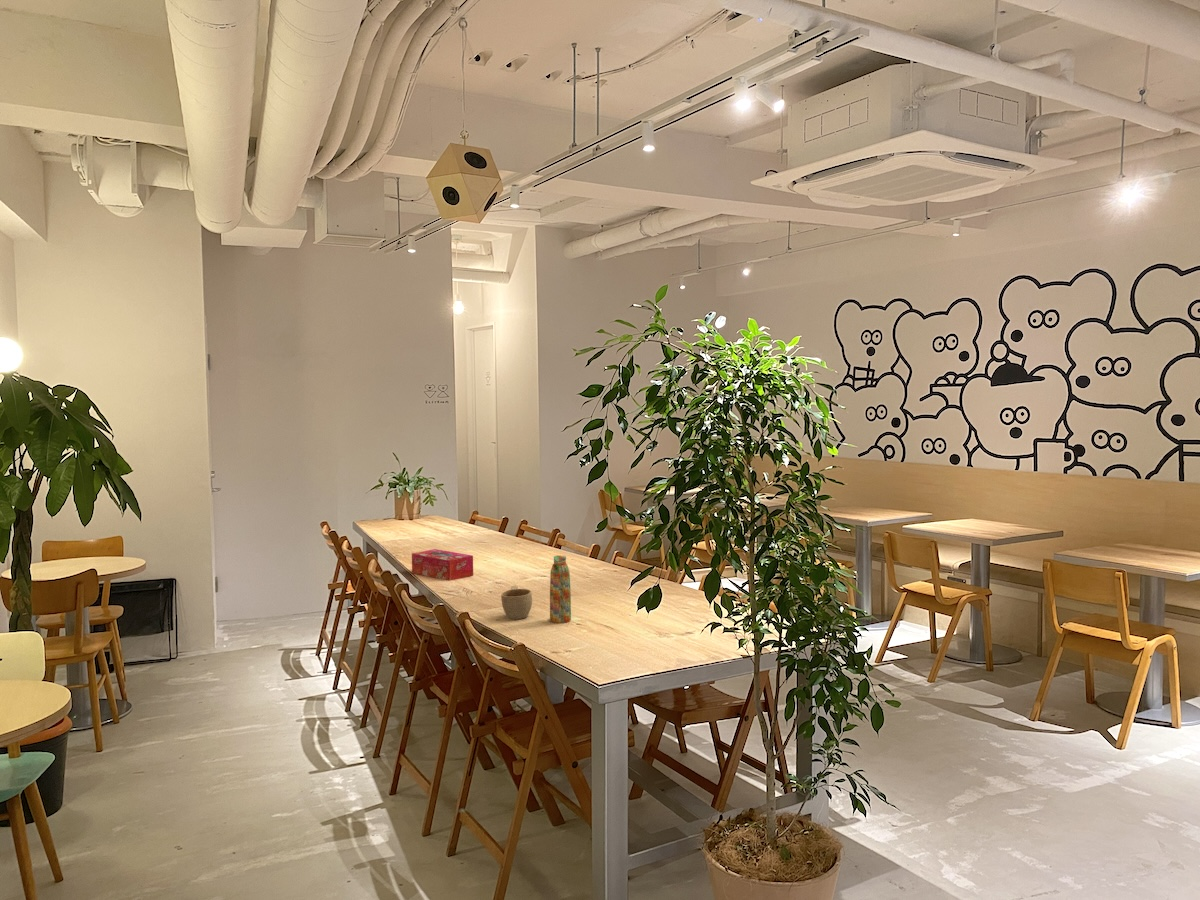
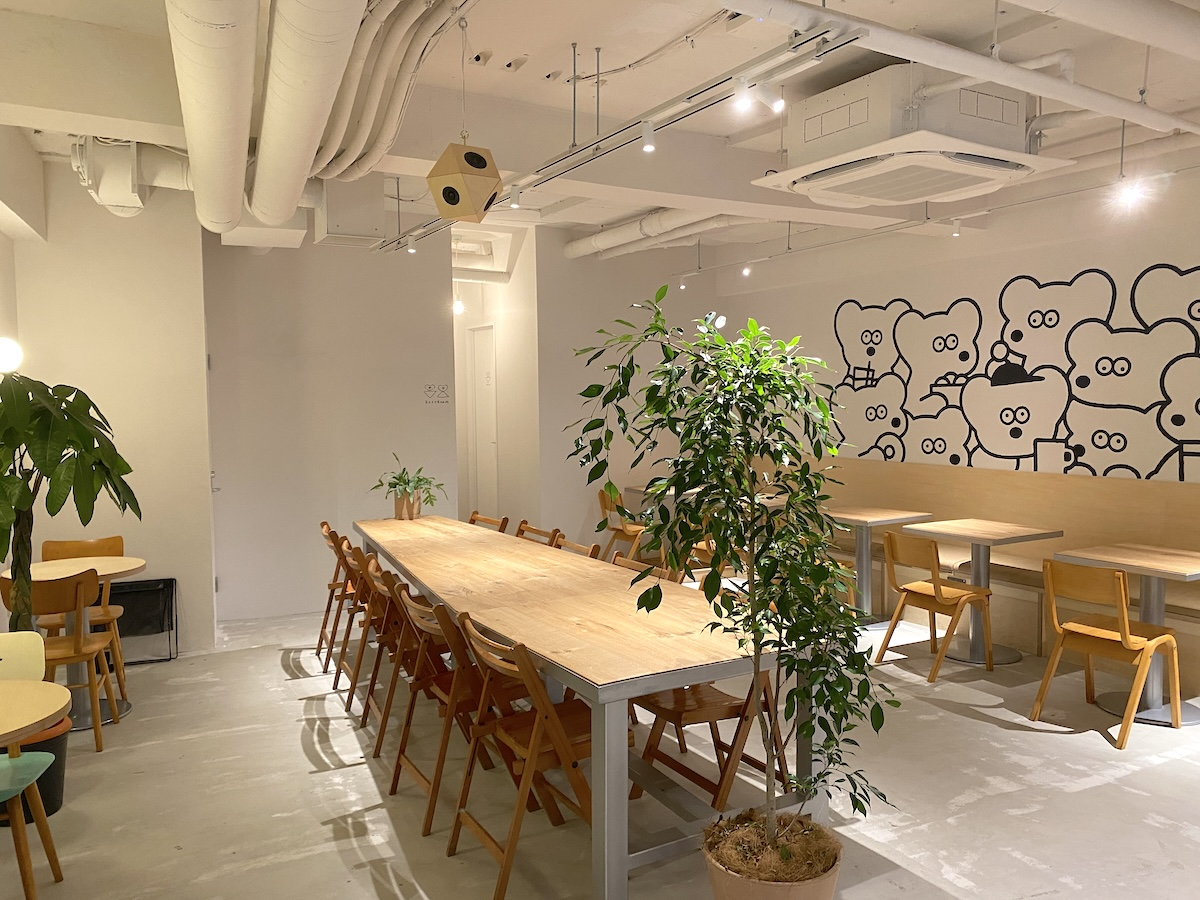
- cup (517, 602)
- water bottle (560, 588)
- tissue box (442, 564)
